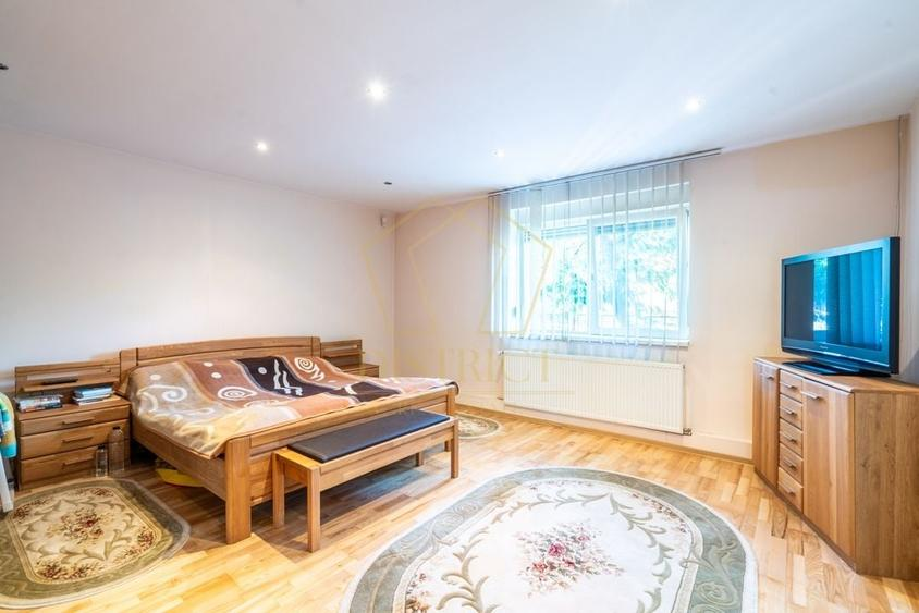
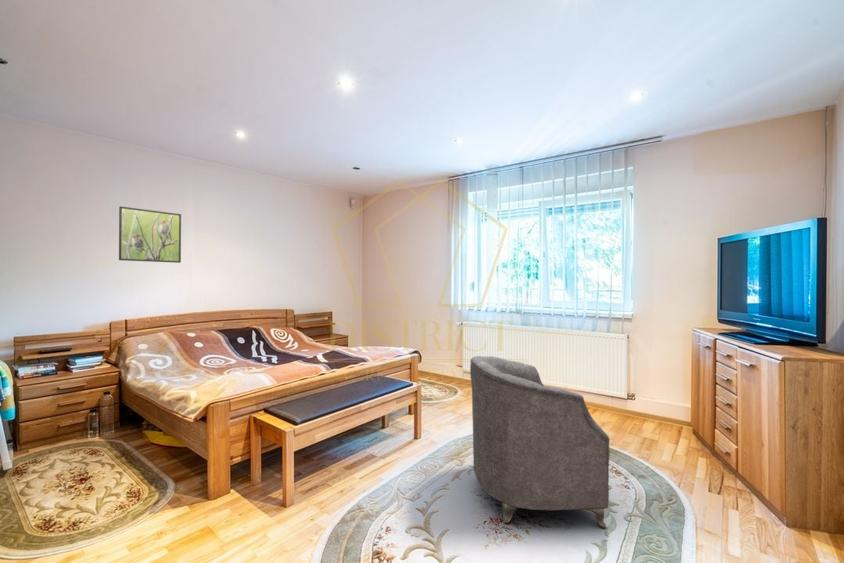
+ armchair (526, 426)
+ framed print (151, 236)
